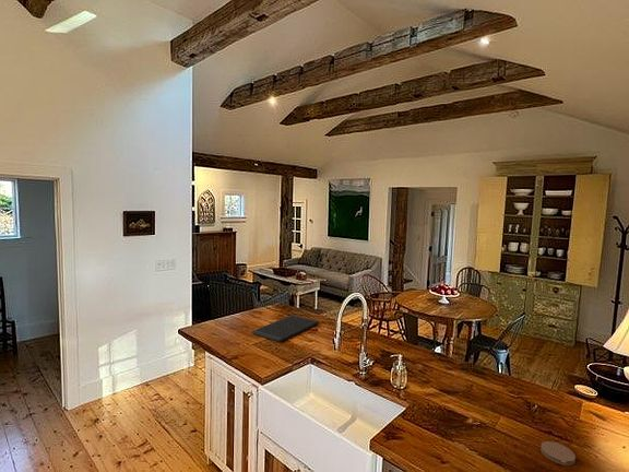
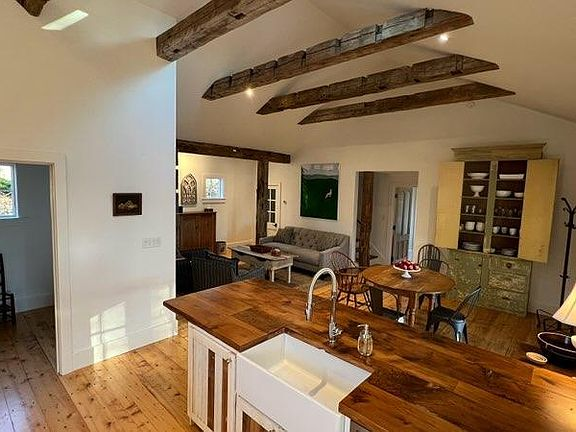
- coaster (557, 452)
- cutting board (286, 327)
